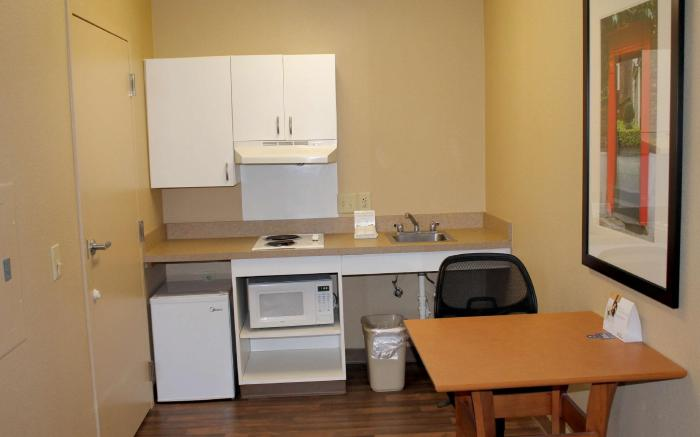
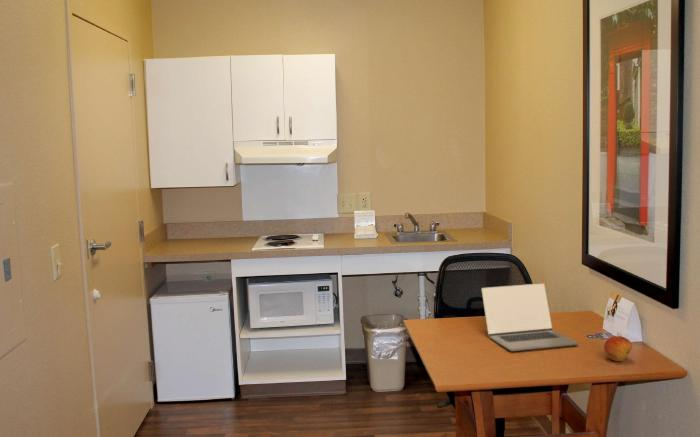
+ laptop (528, 315)
+ fruit (617, 348)
